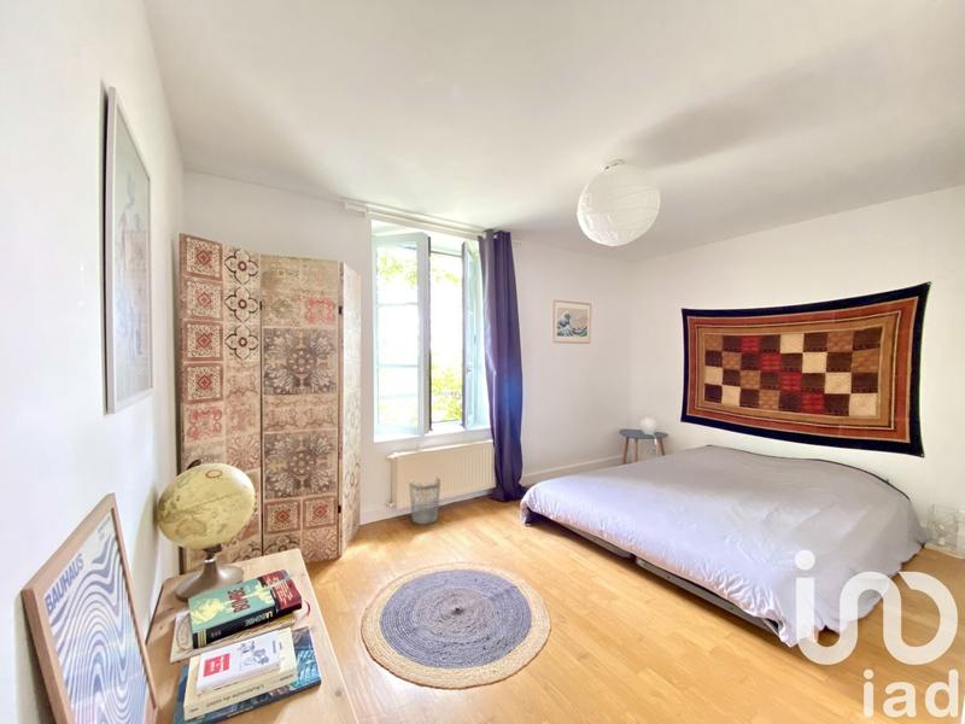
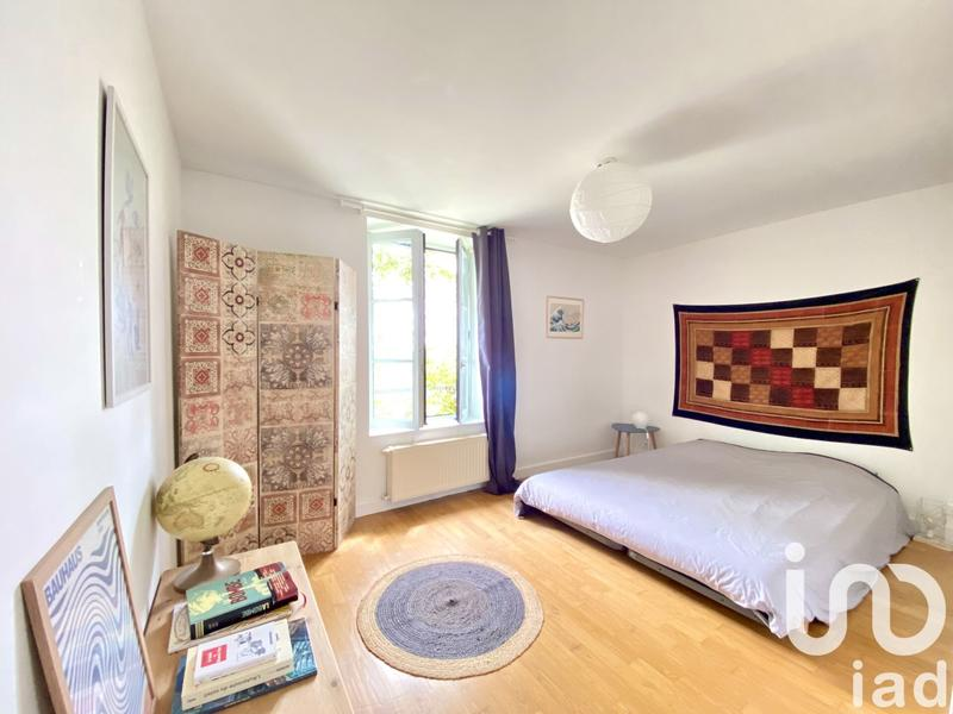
- wastebasket (423, 500)
